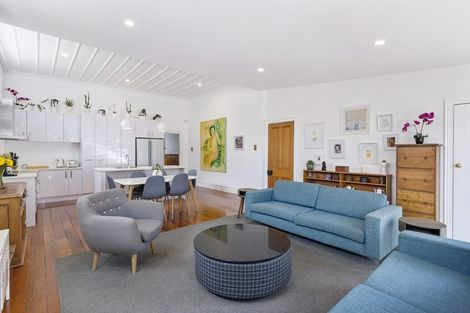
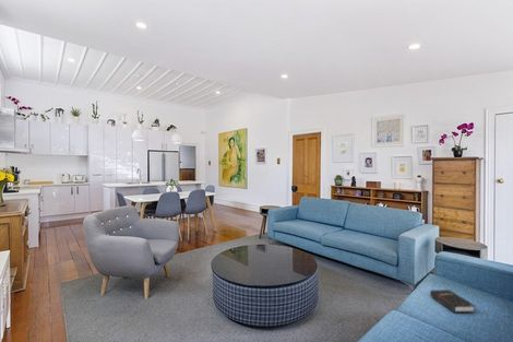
+ hardback book (451, 300)
